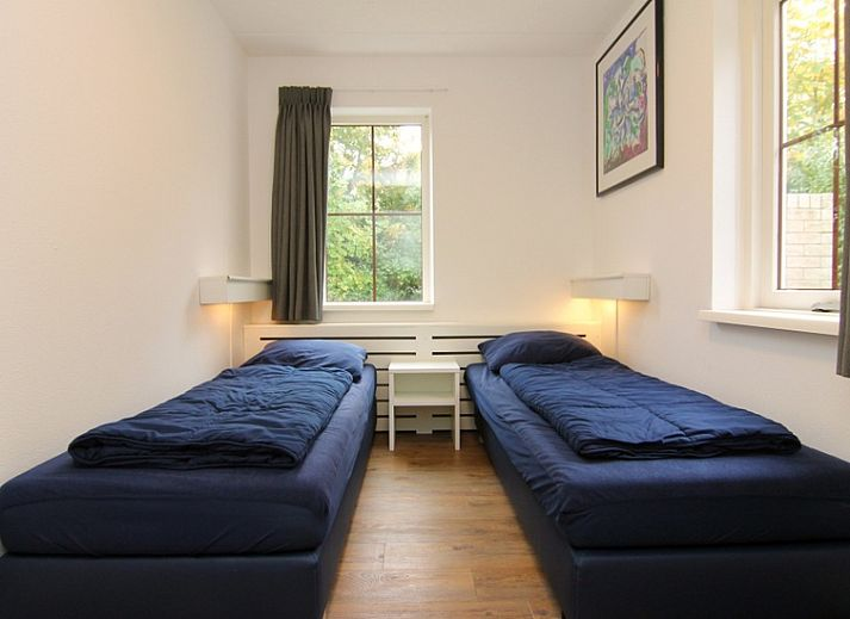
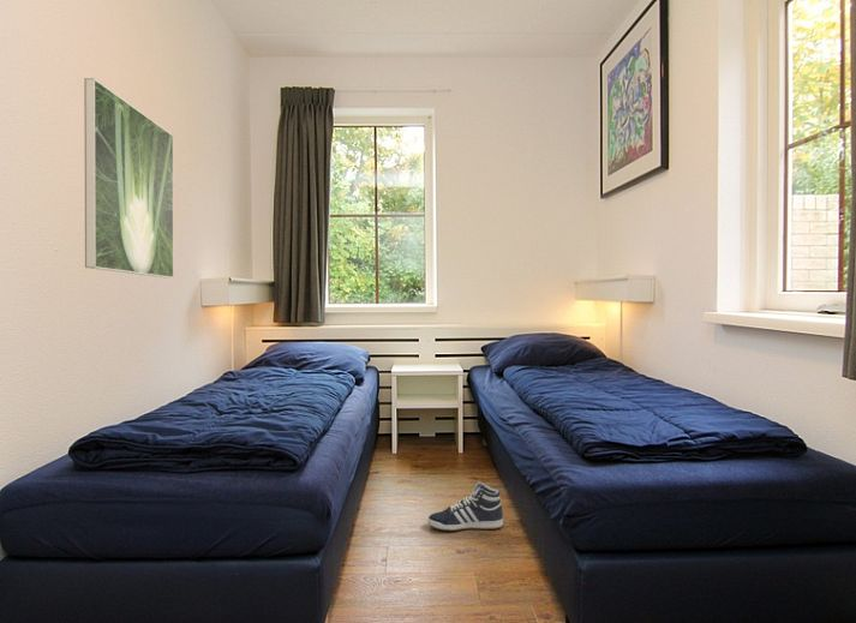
+ sneaker (465, 505)
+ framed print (134, 192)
